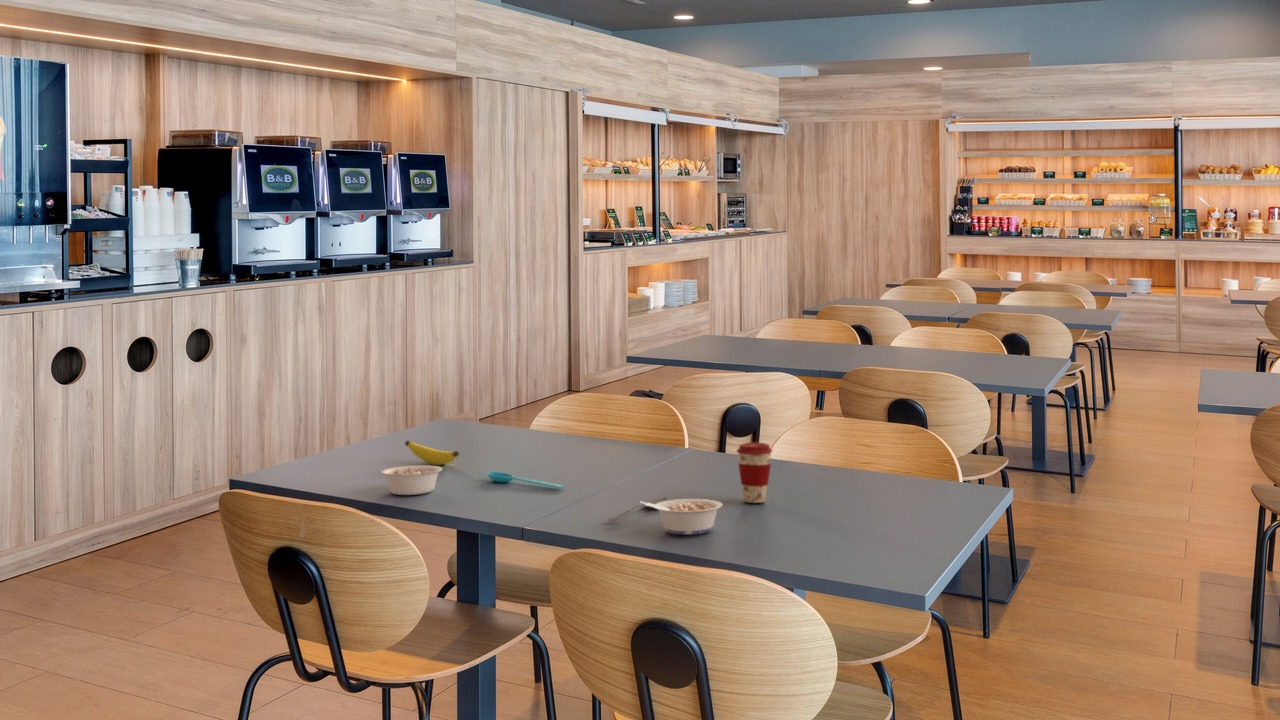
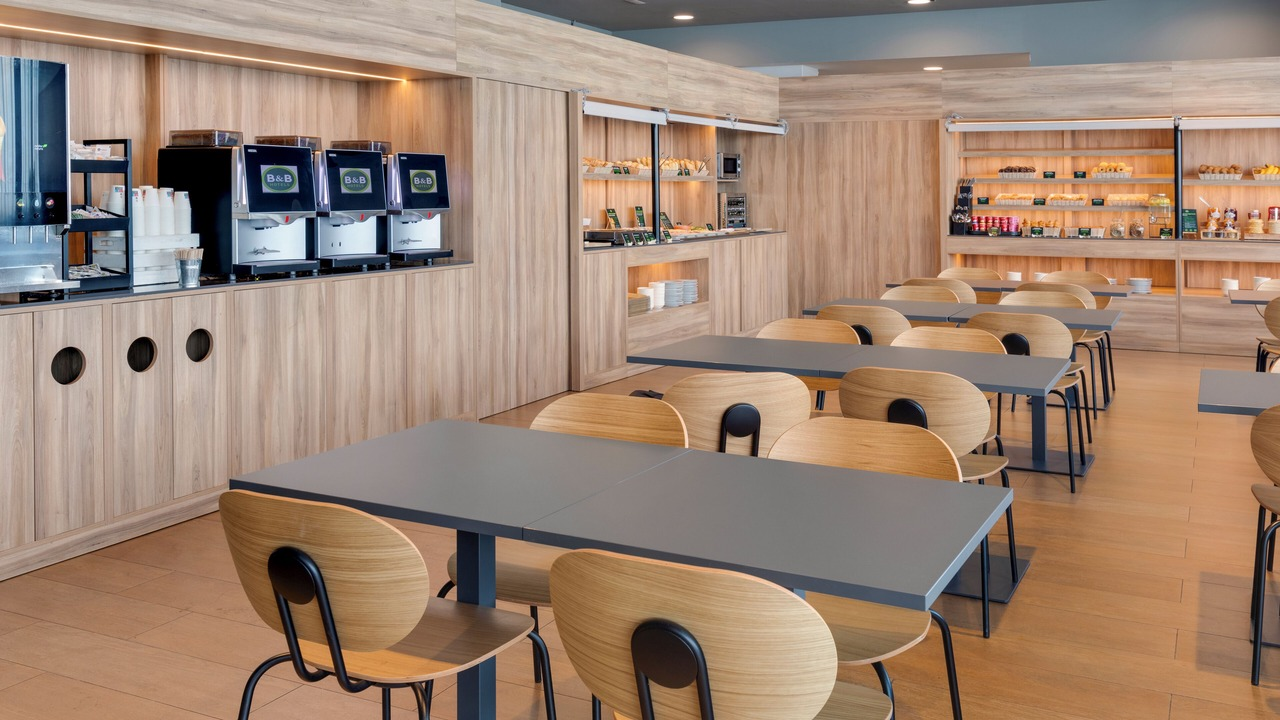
- legume (686, 515)
- spoon (637, 507)
- banana (435, 453)
- legume (414, 478)
- spoon (524, 479)
- coffee cup (754, 472)
